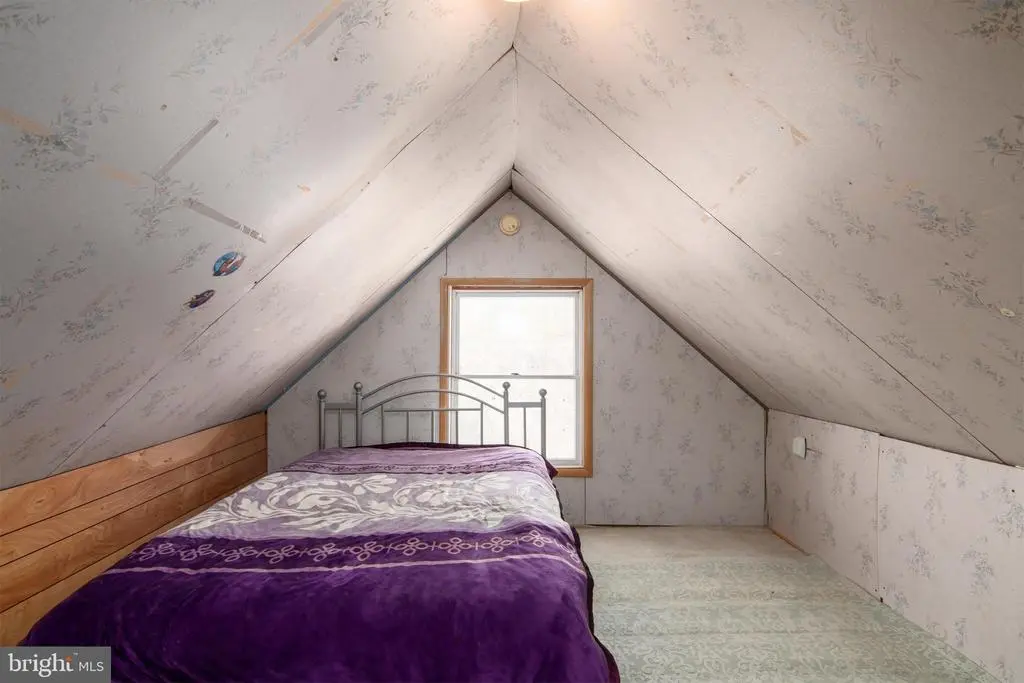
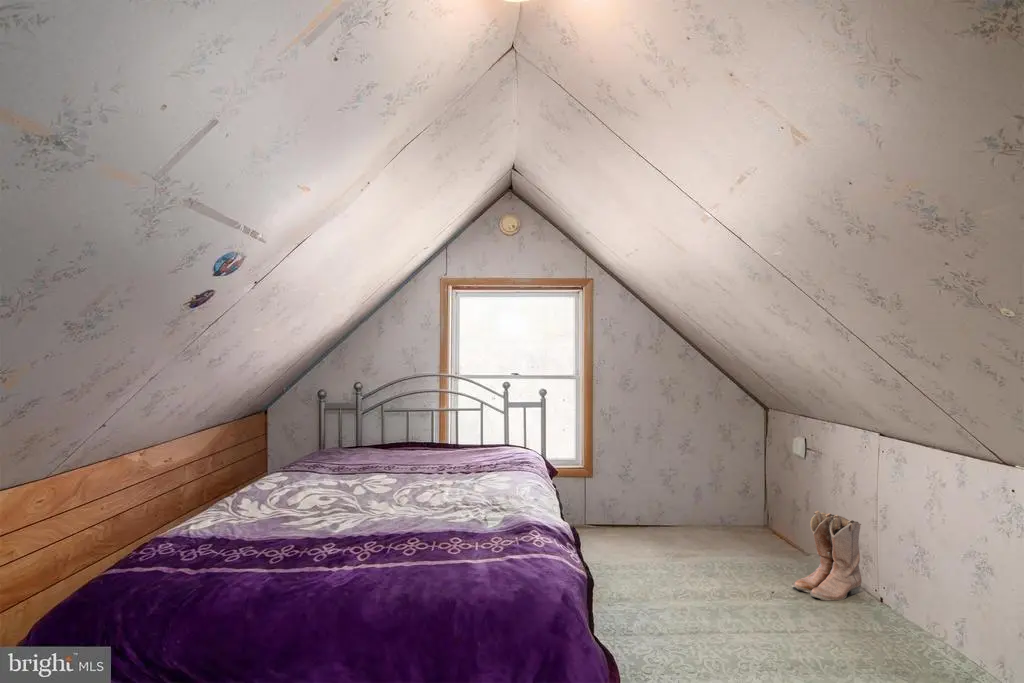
+ boots (826, 552)
